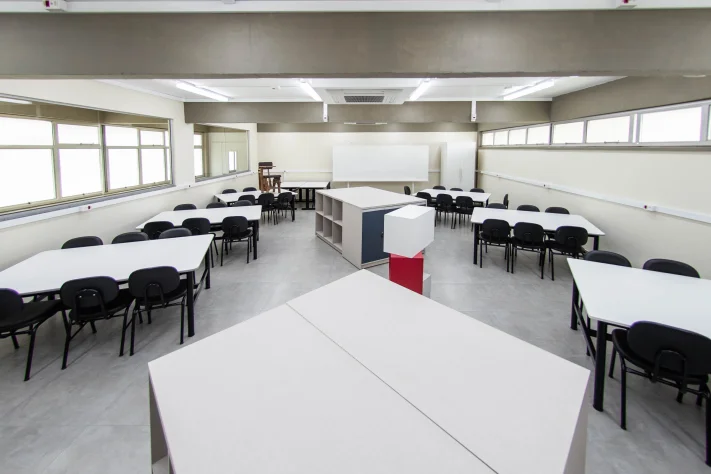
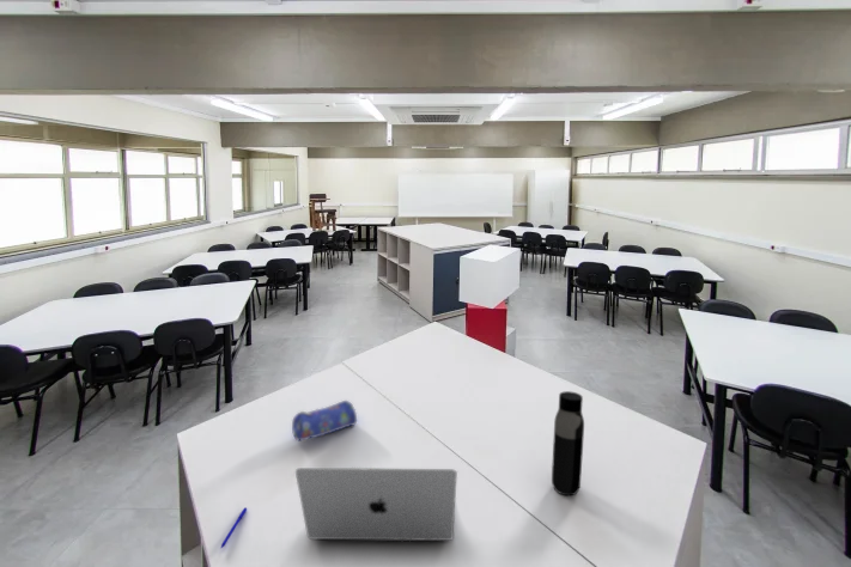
+ pencil case (324, 419)
+ laptop (383, 476)
+ water bottle (567, 443)
+ pen (233, 528)
